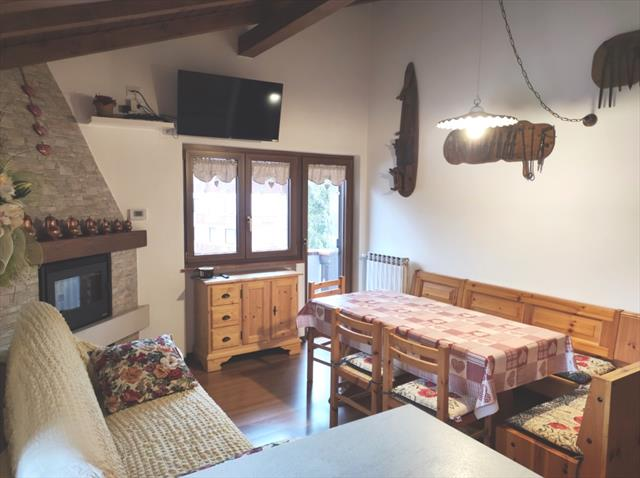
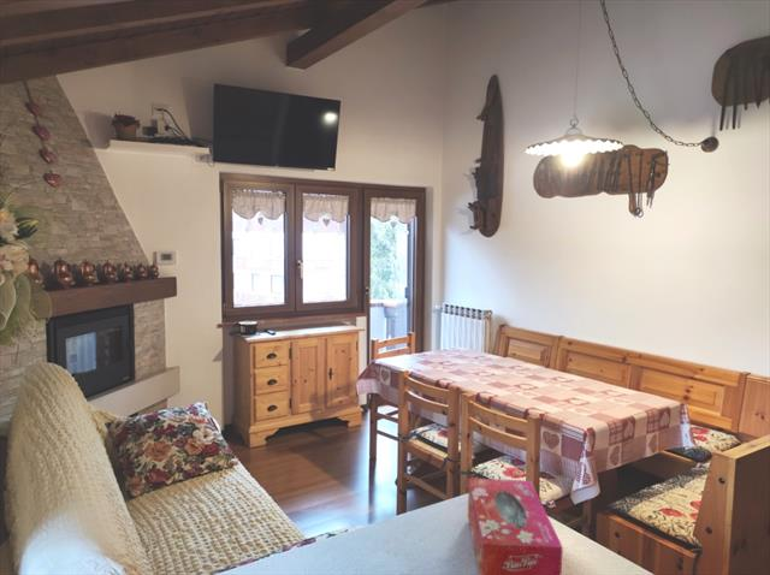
+ tissue box (509, 529)
